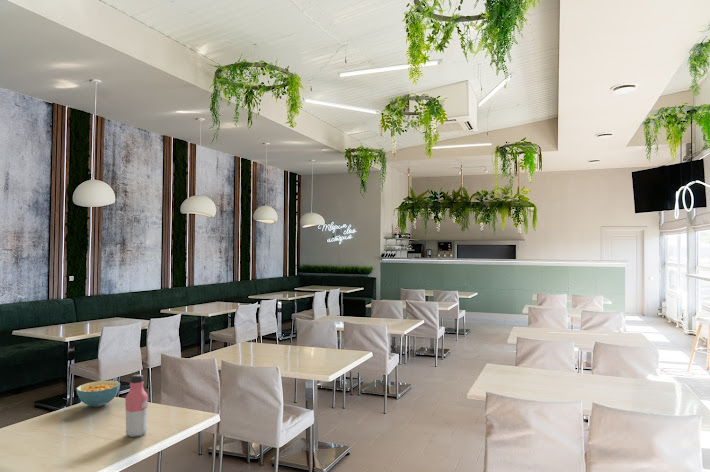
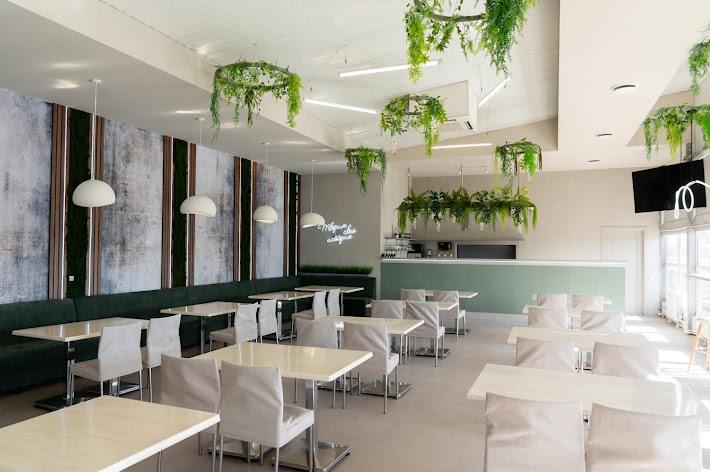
- cereal bowl (98, 395)
- water bottle (136, 404)
